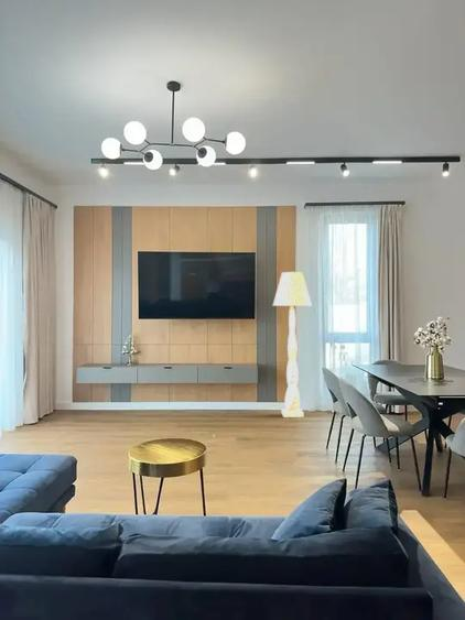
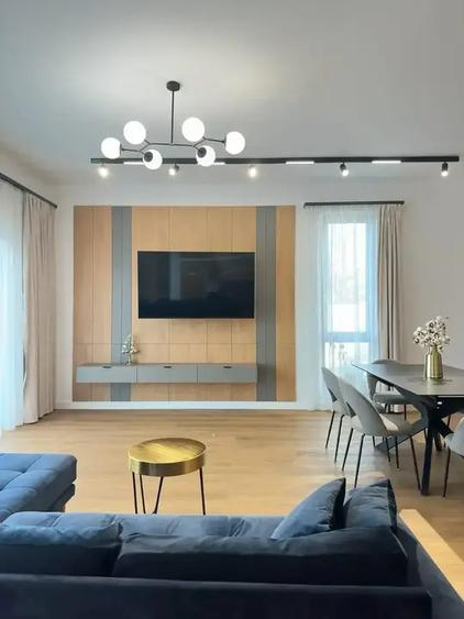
- floor lamp (292, 342)
